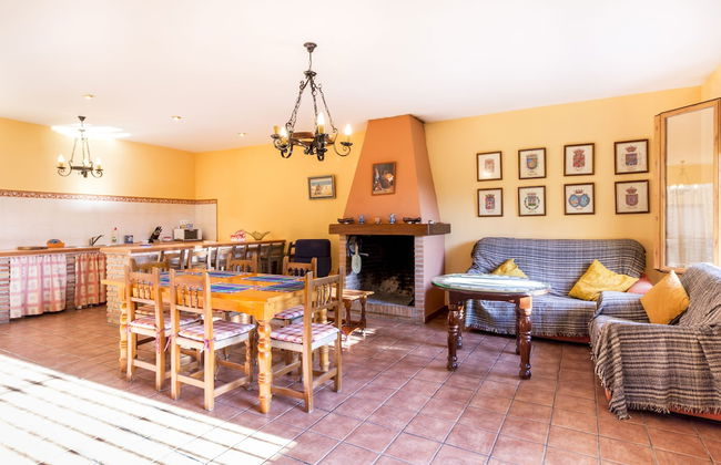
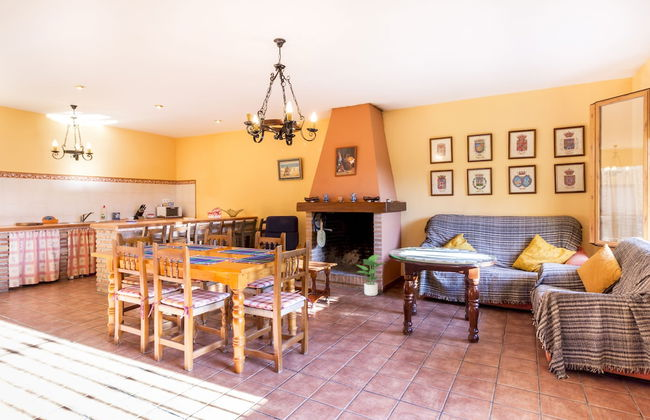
+ potted plant (368, 274)
